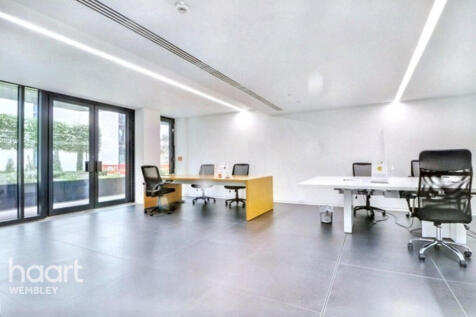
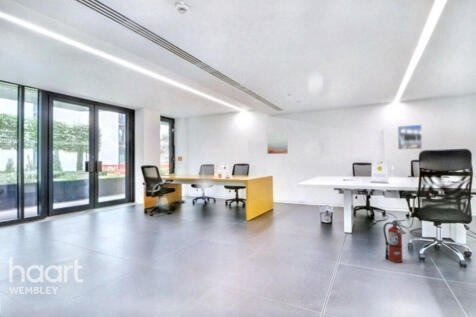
+ fire extinguisher (394, 239)
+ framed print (409, 137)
+ wall art (277, 143)
